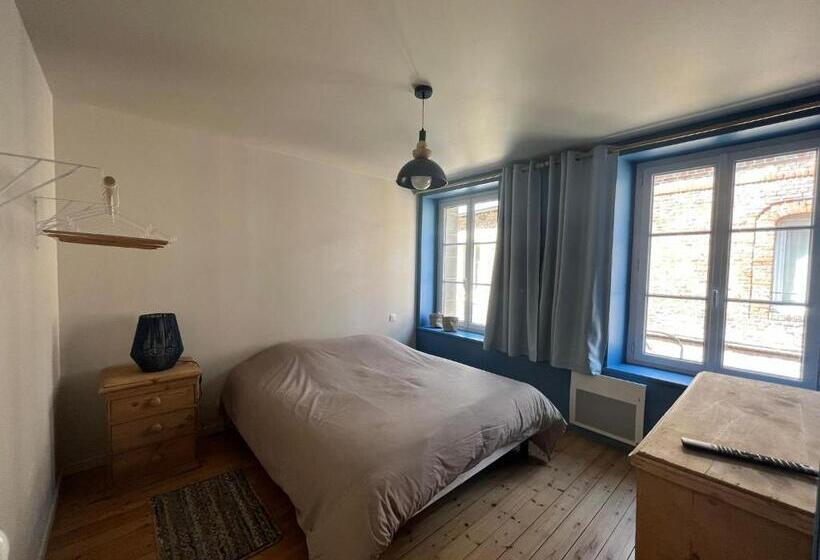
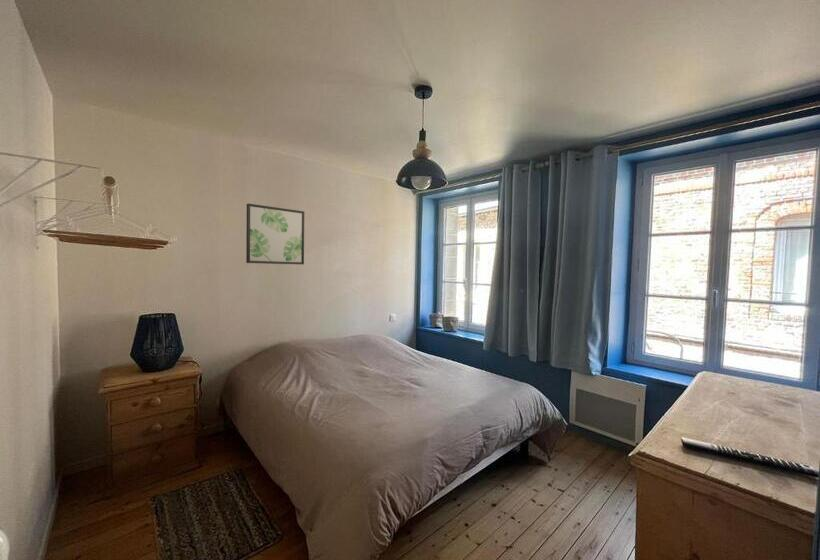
+ wall art (276, 235)
